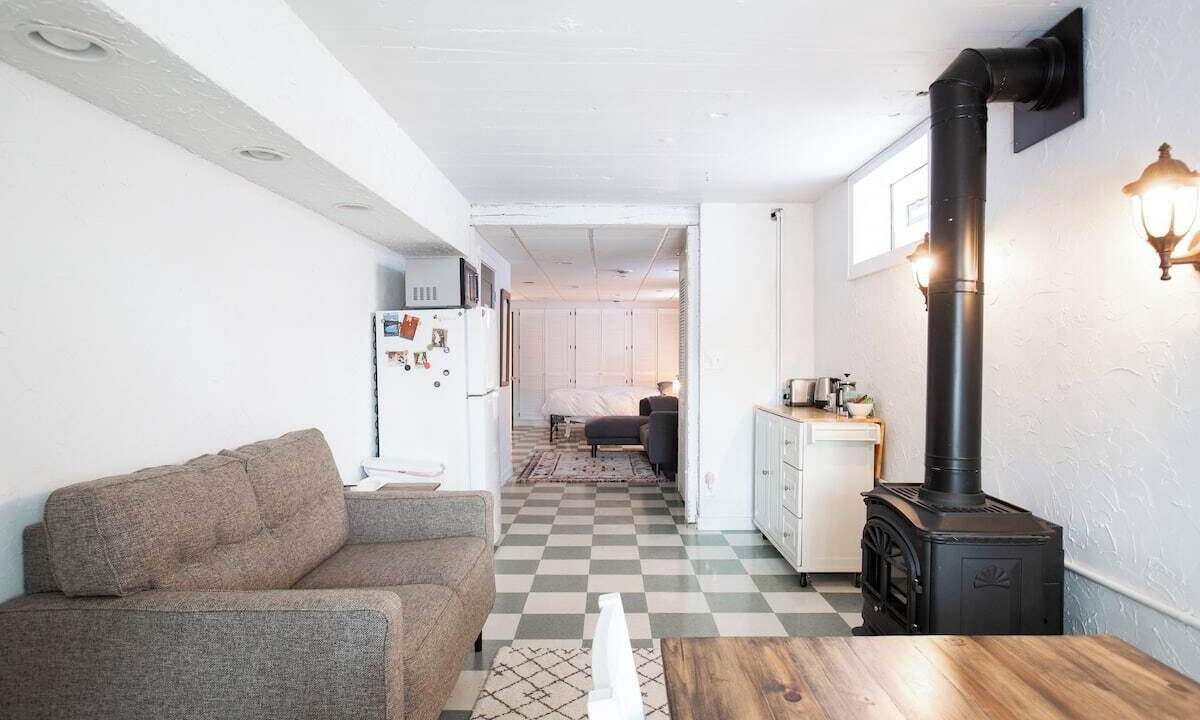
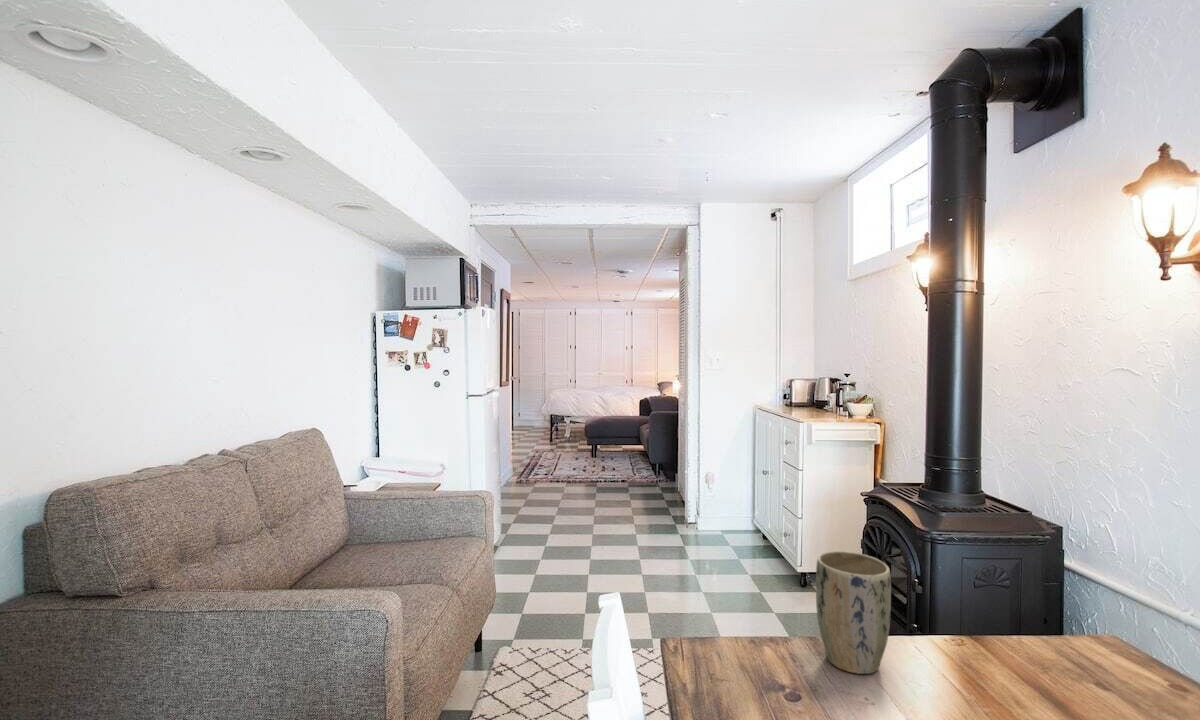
+ plant pot (852, 611)
